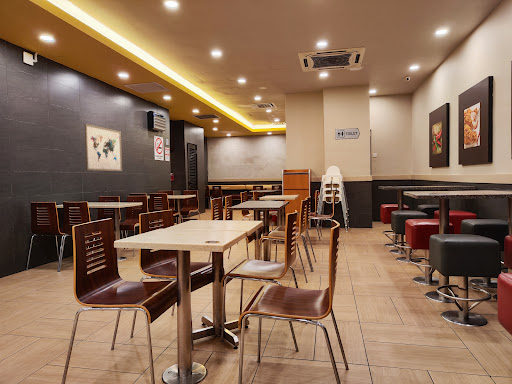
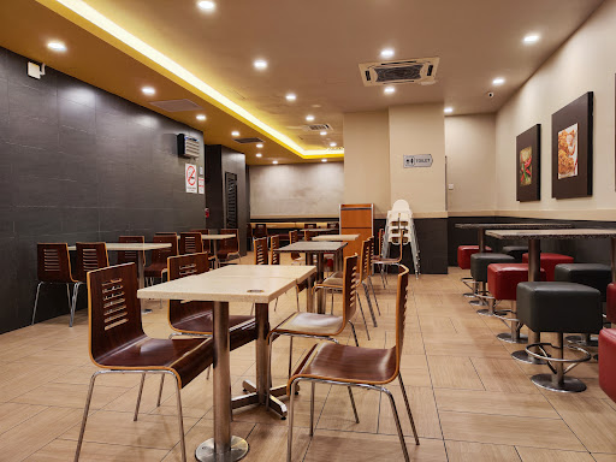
- wall art (104, 149)
